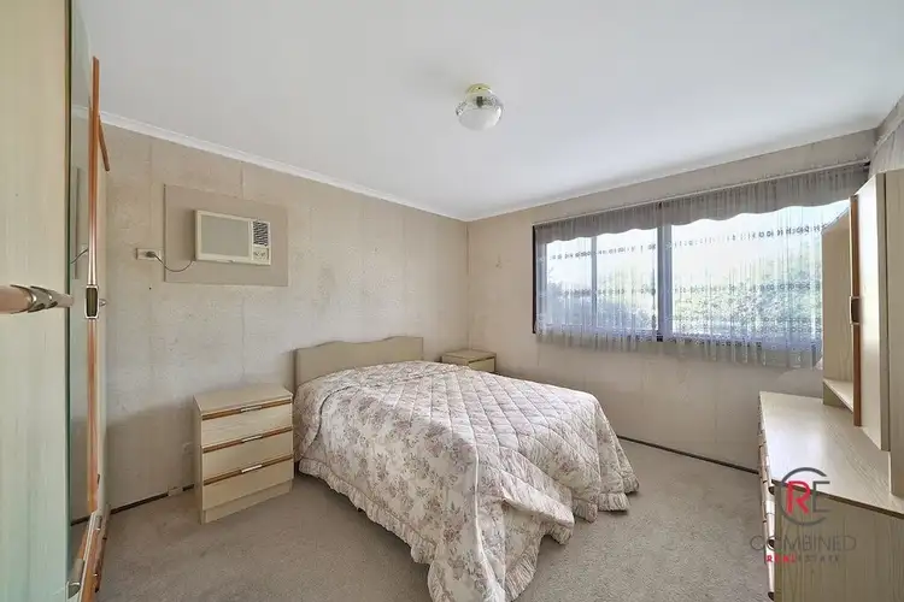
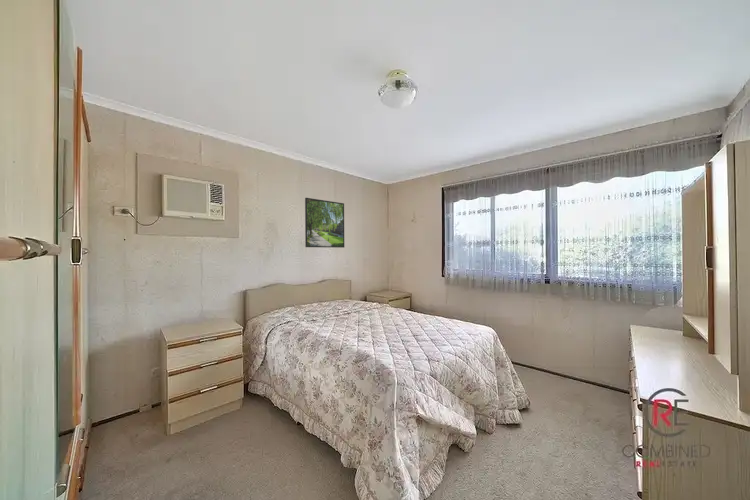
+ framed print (325, 224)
